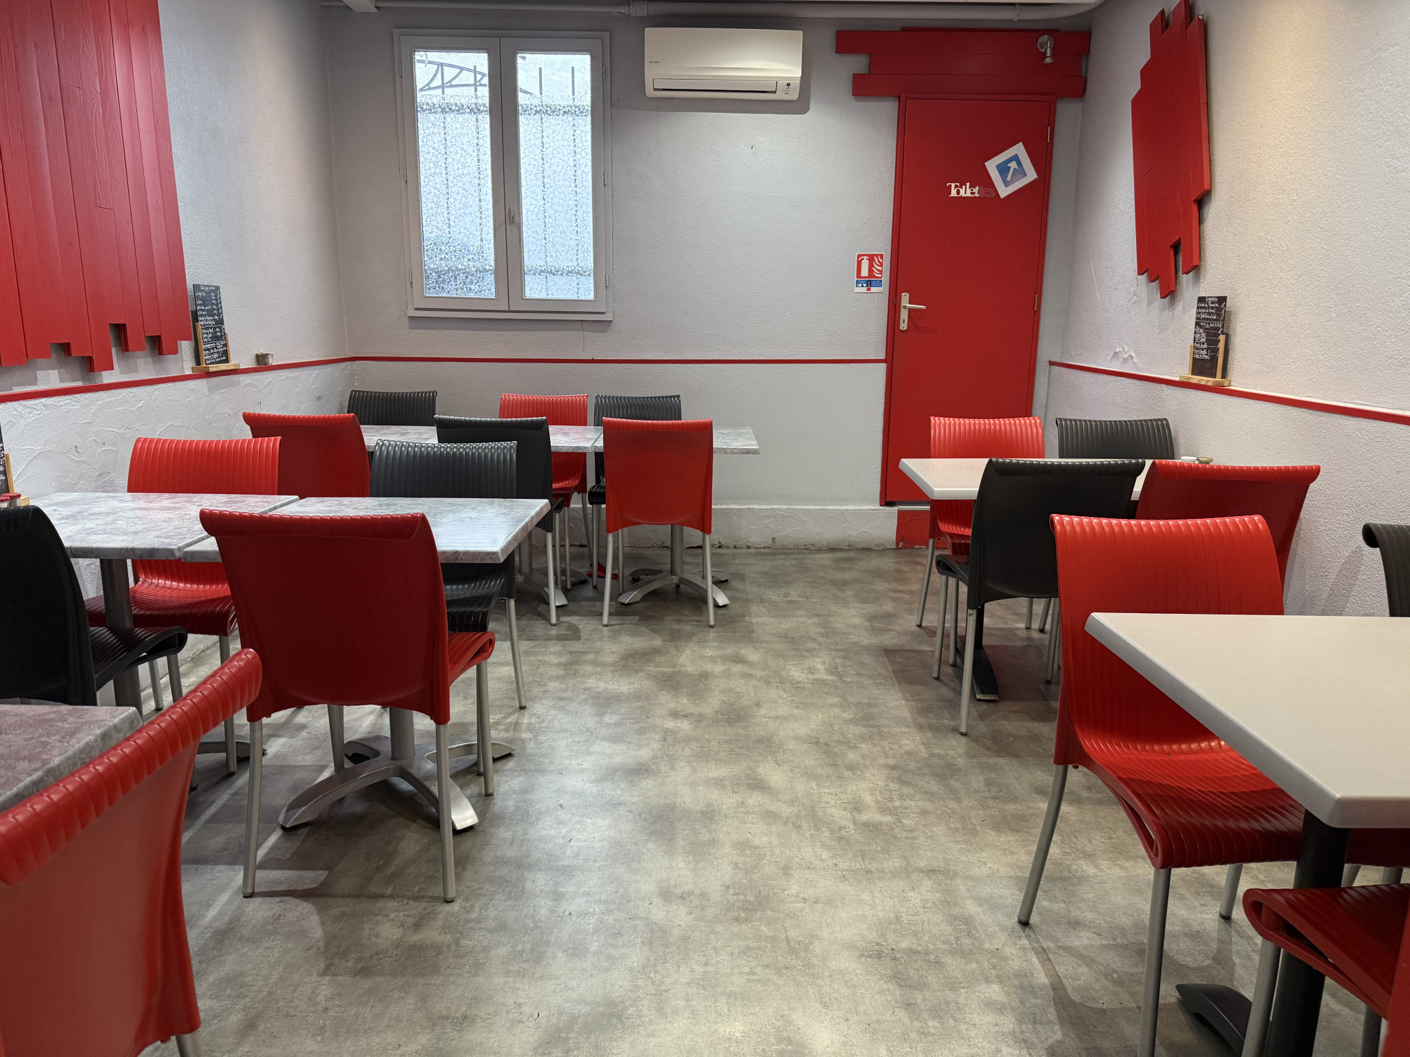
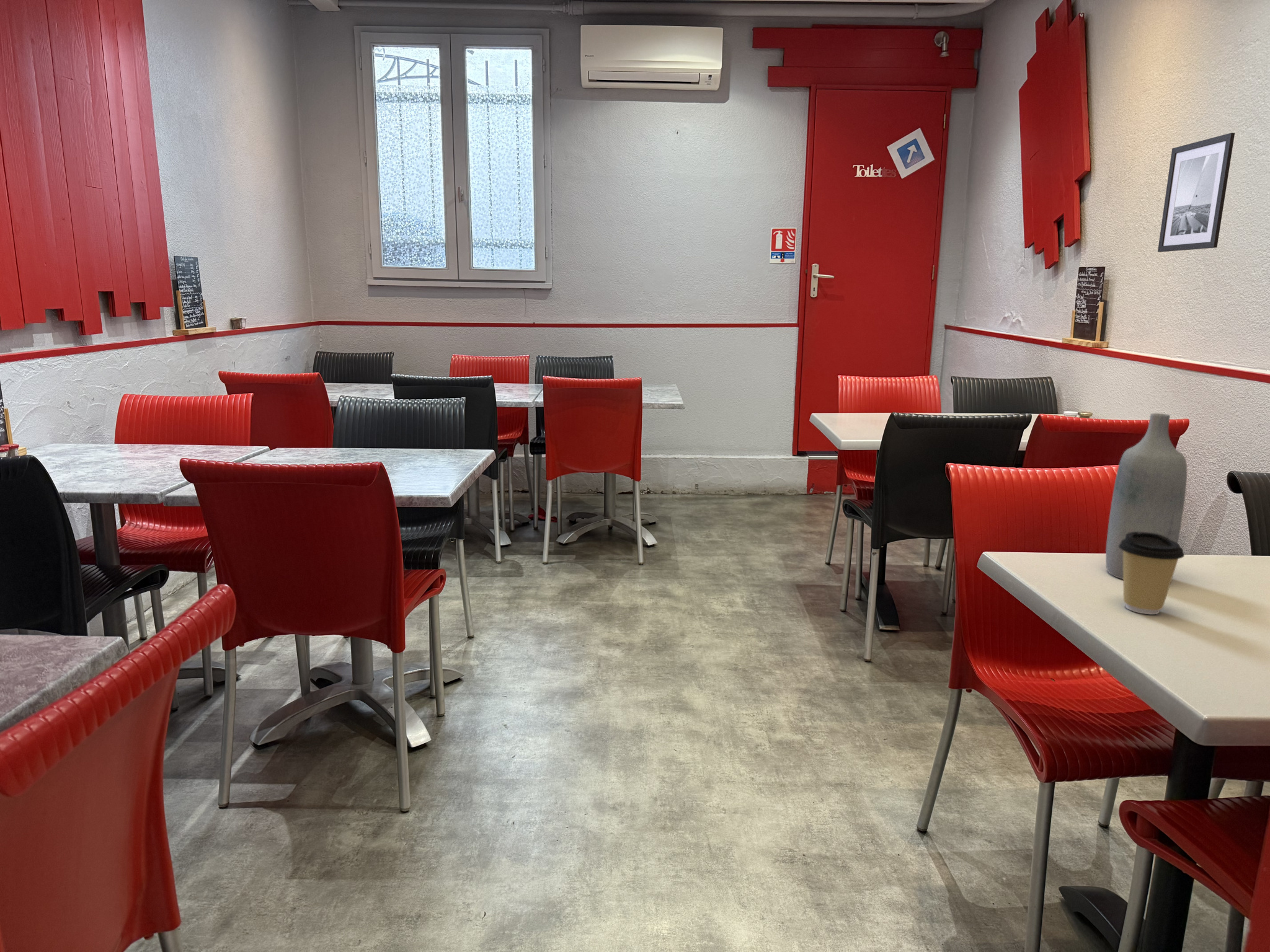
+ wall art (1194, 196)
+ bottle (1148, 496)
+ coffee cup (1147, 574)
